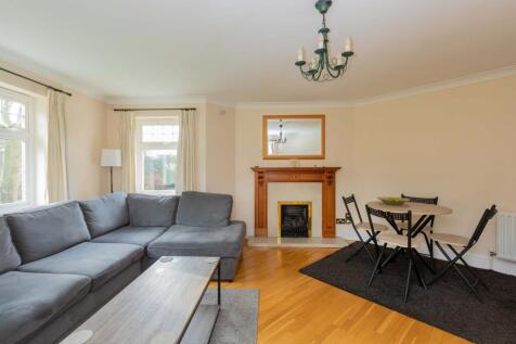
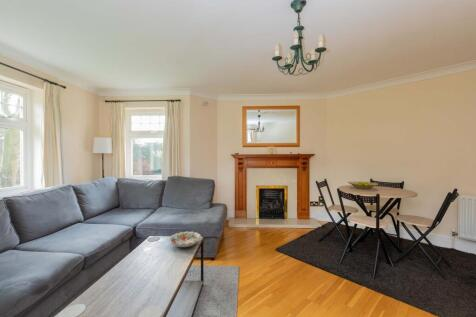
+ decorative bowl (185, 240)
